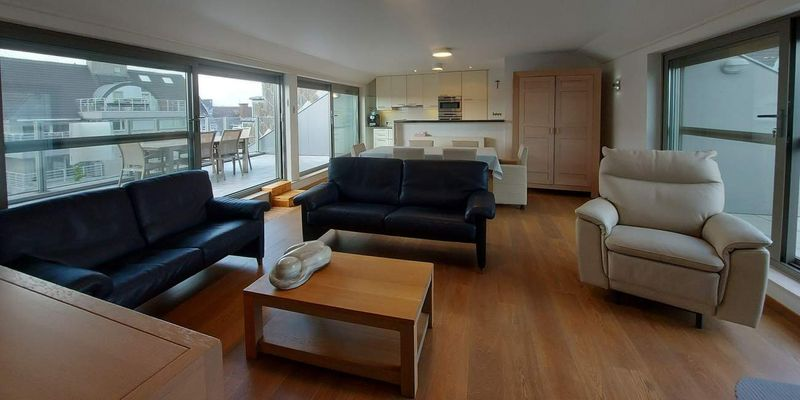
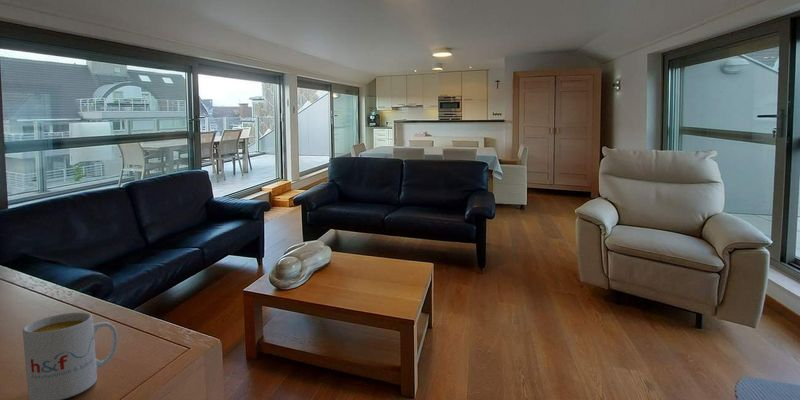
+ mug (74, 351)
